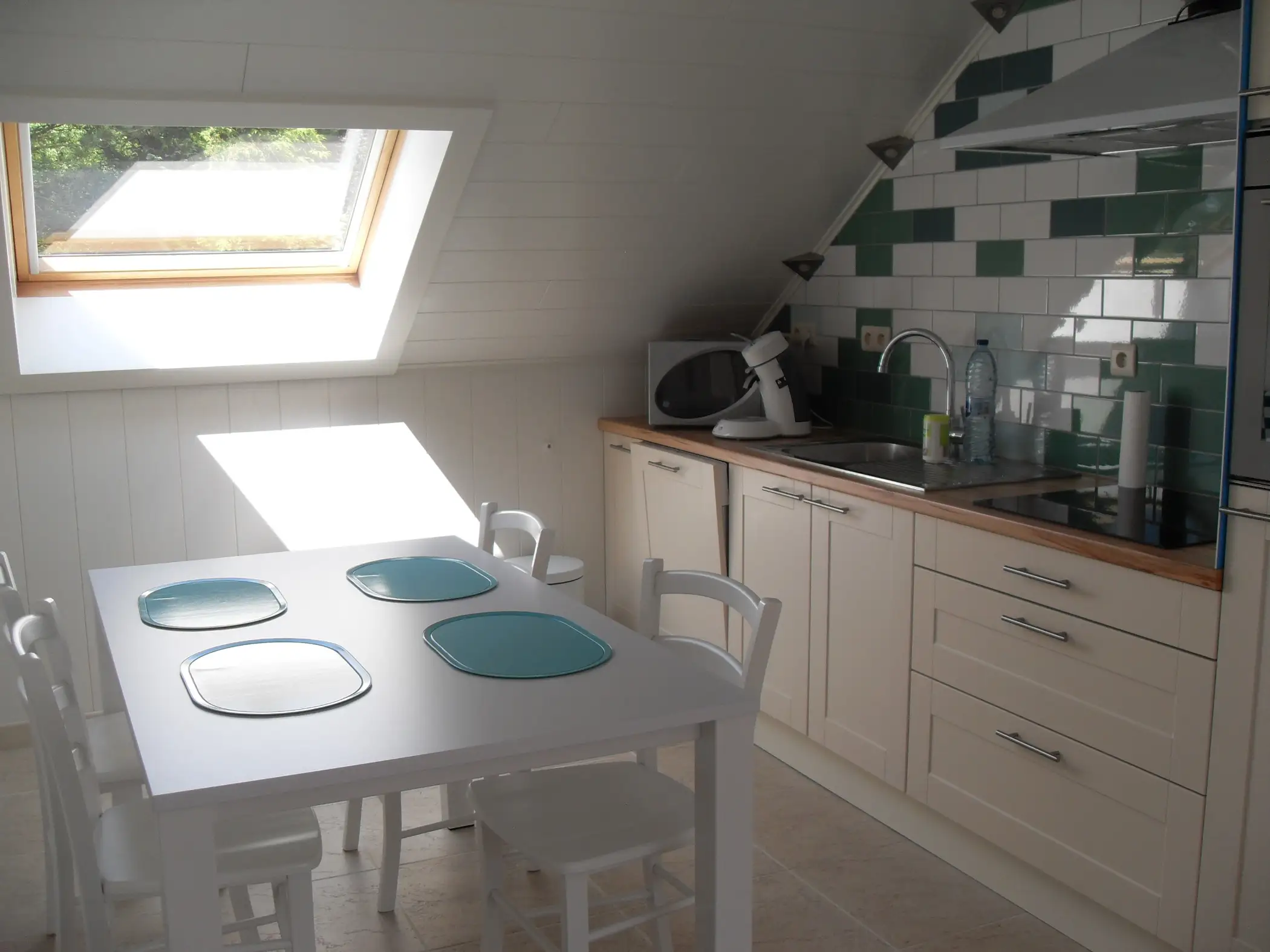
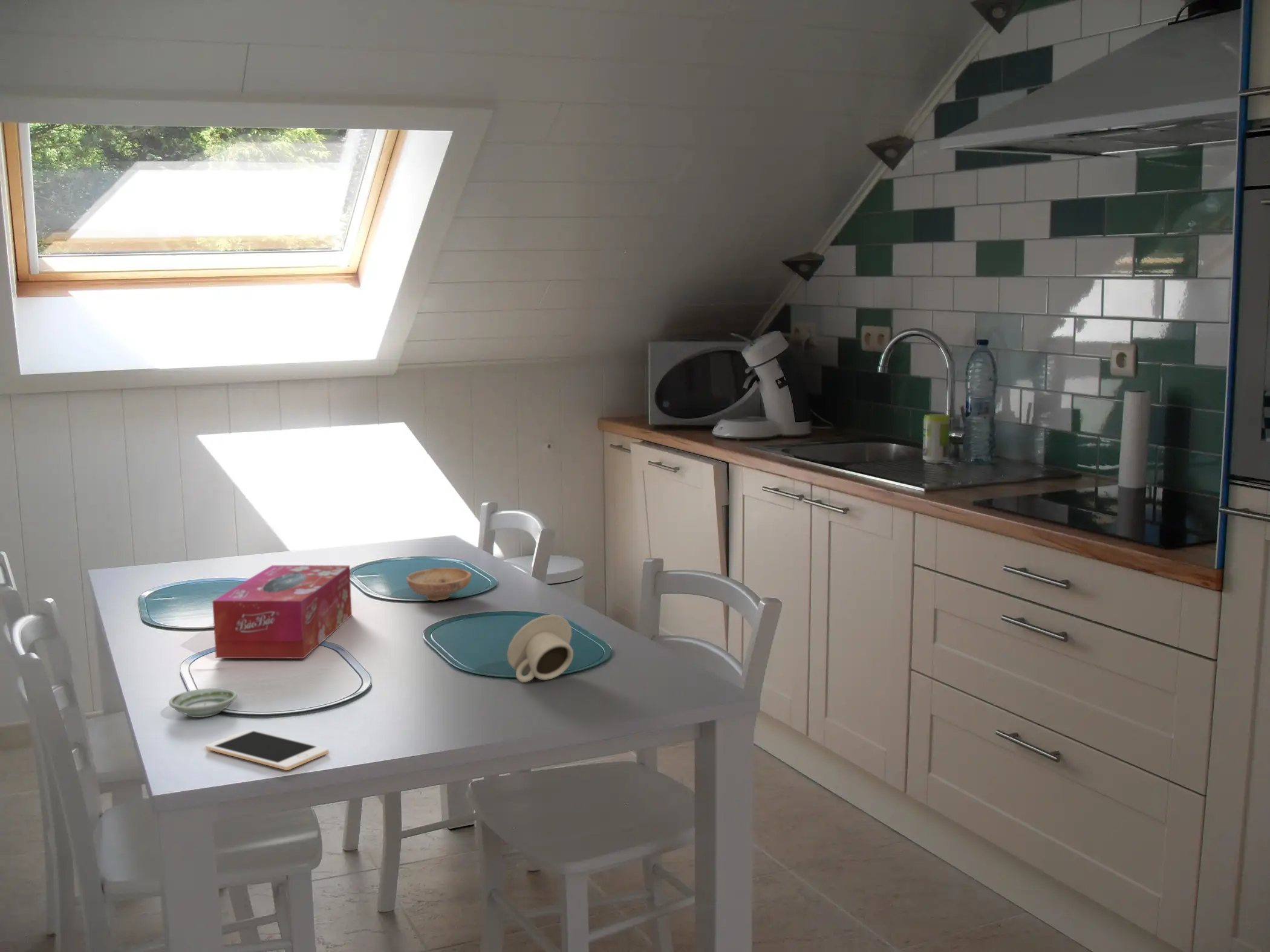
+ saucer (203, 704)
+ cell phone (267, 749)
+ tissue box (287, 609)
+ bowl (439, 586)
+ cup (546, 645)
